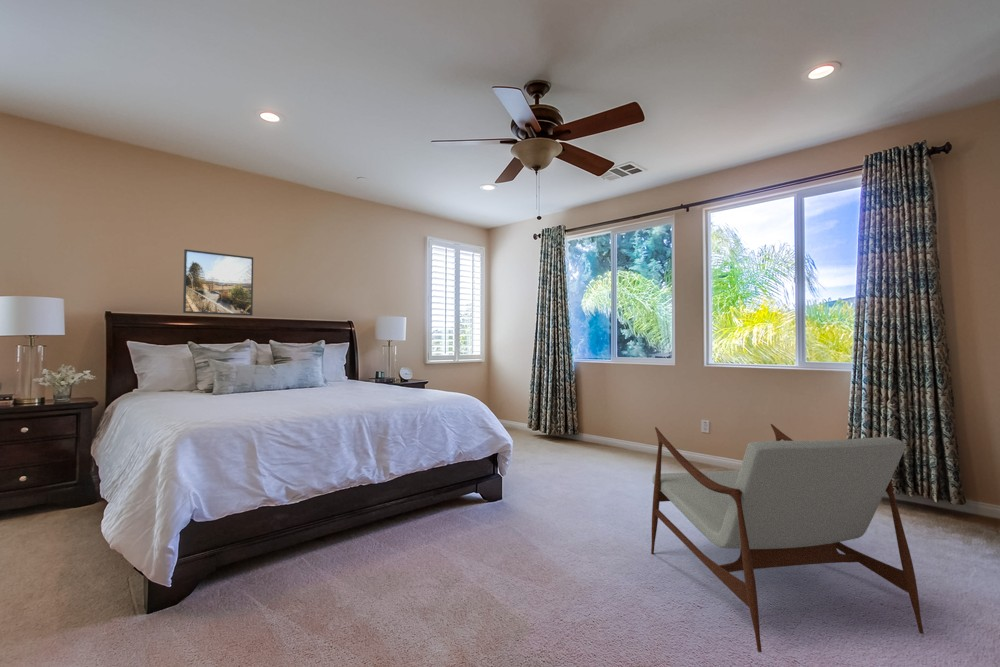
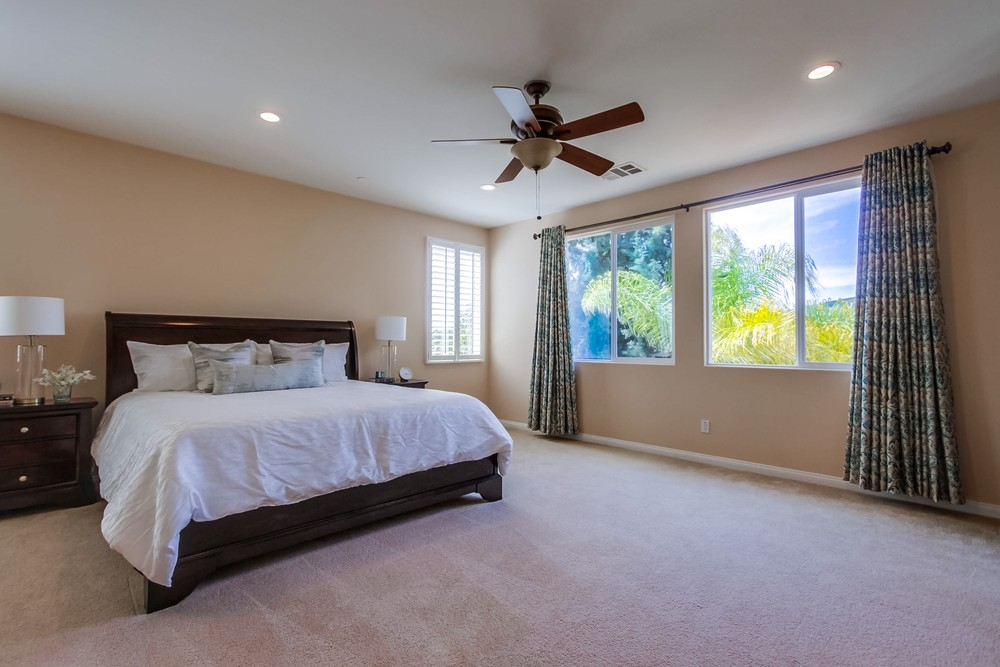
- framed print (219, 283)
- armchair (761, 503)
